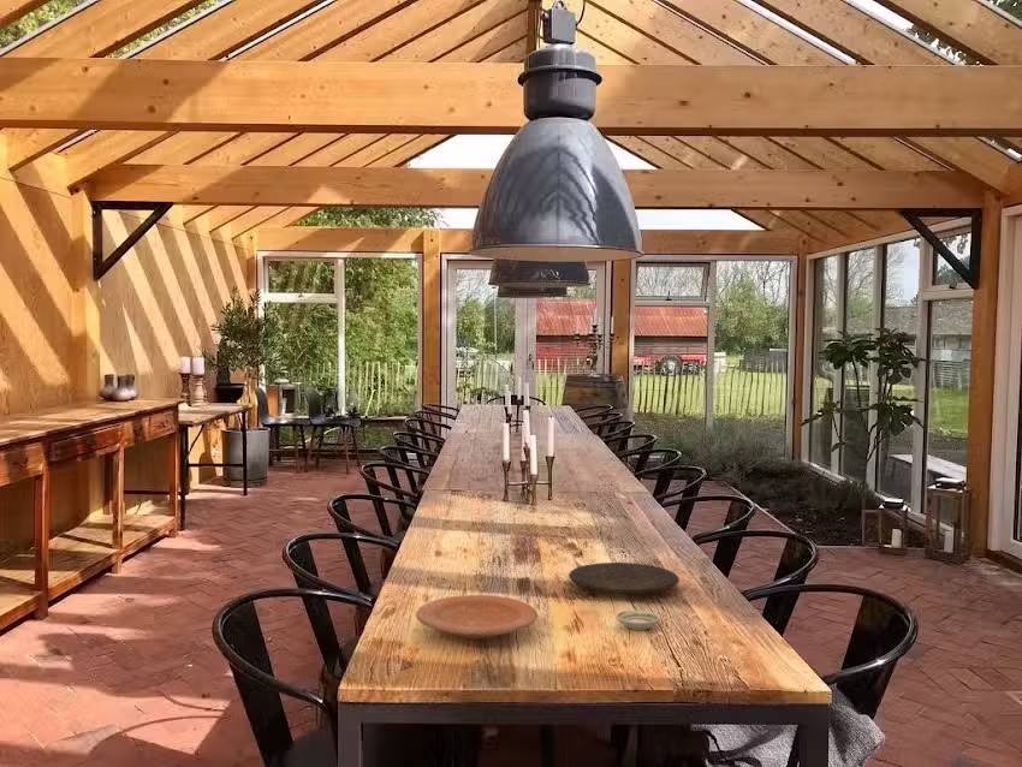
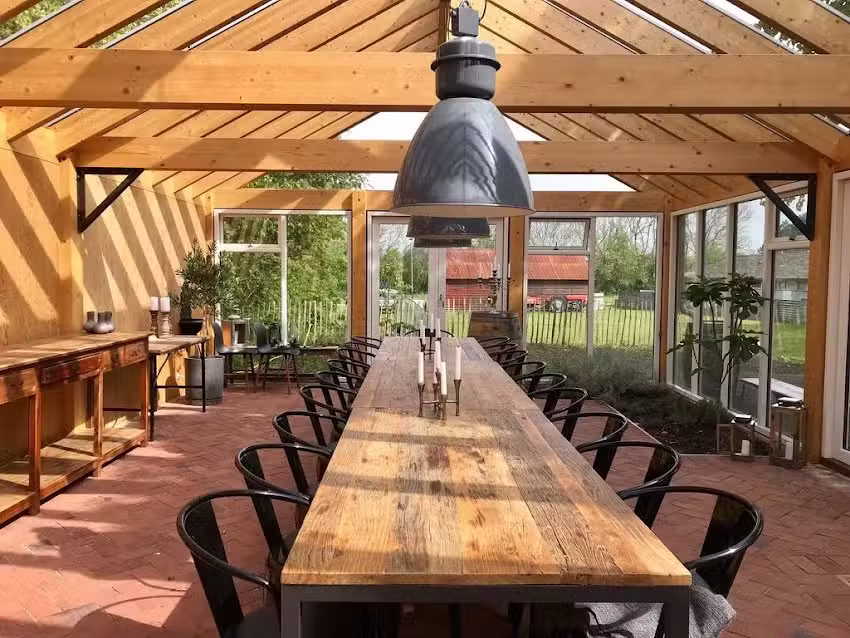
- saucer (637, 620)
- plate (623, 581)
- plate (476, 620)
